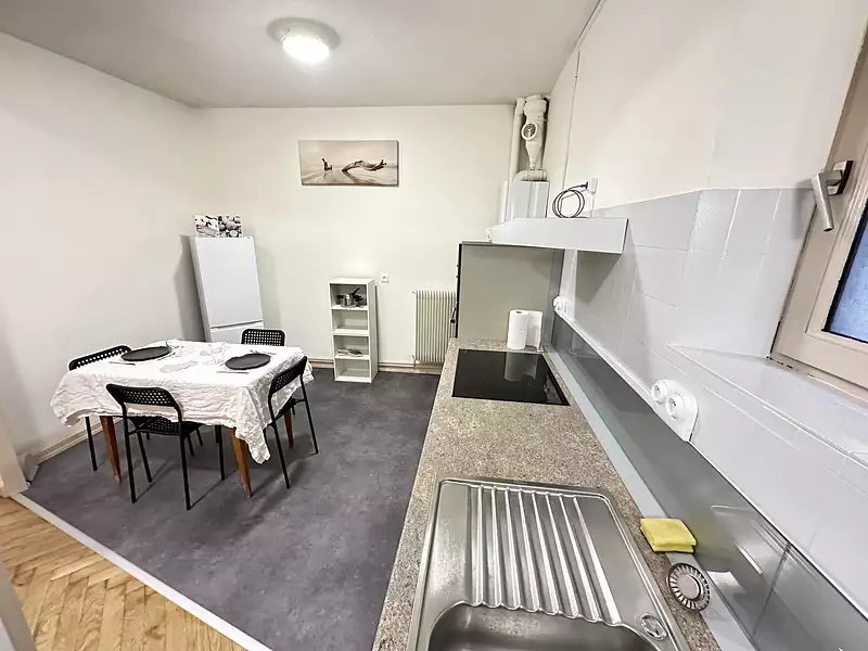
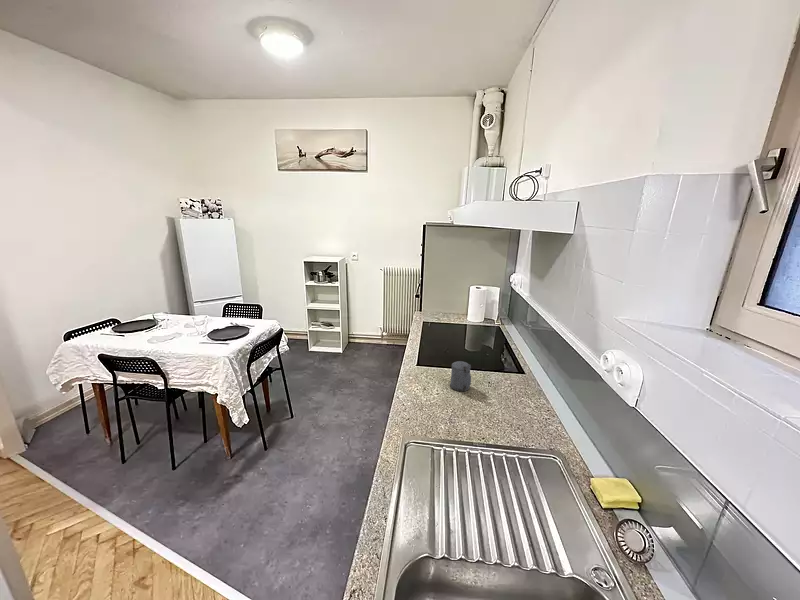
+ beer stein (462, 374)
